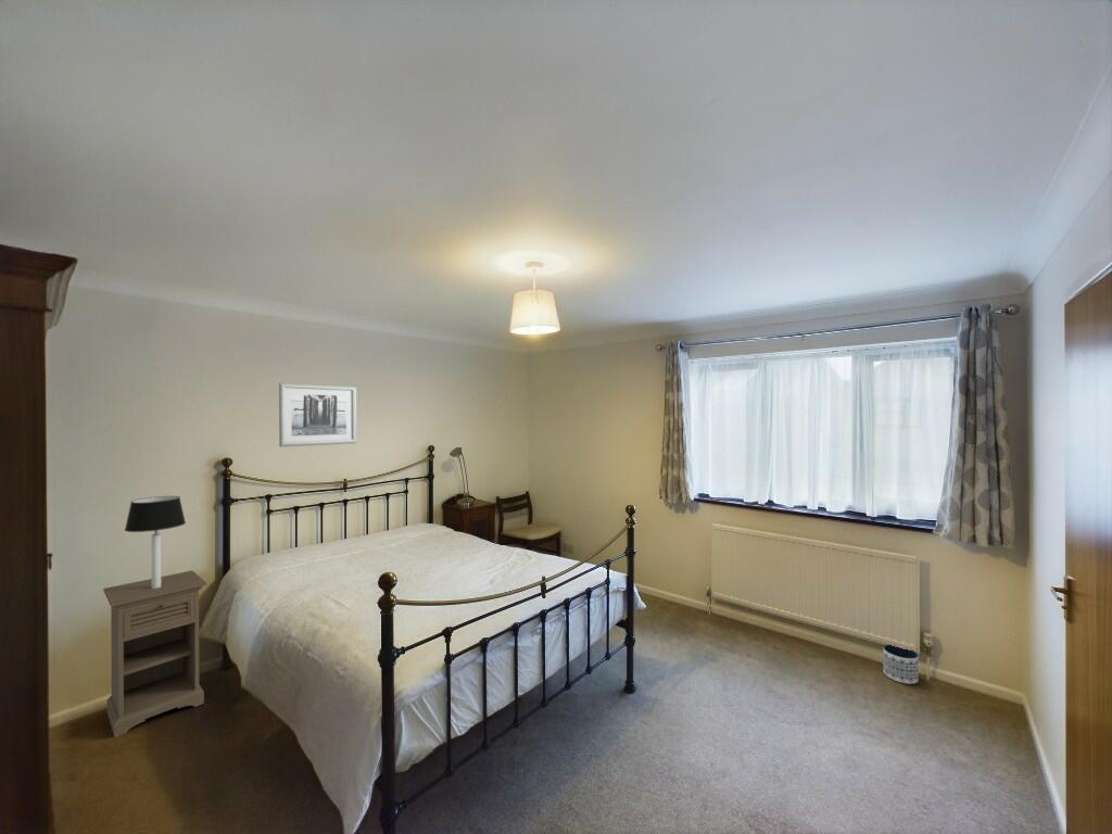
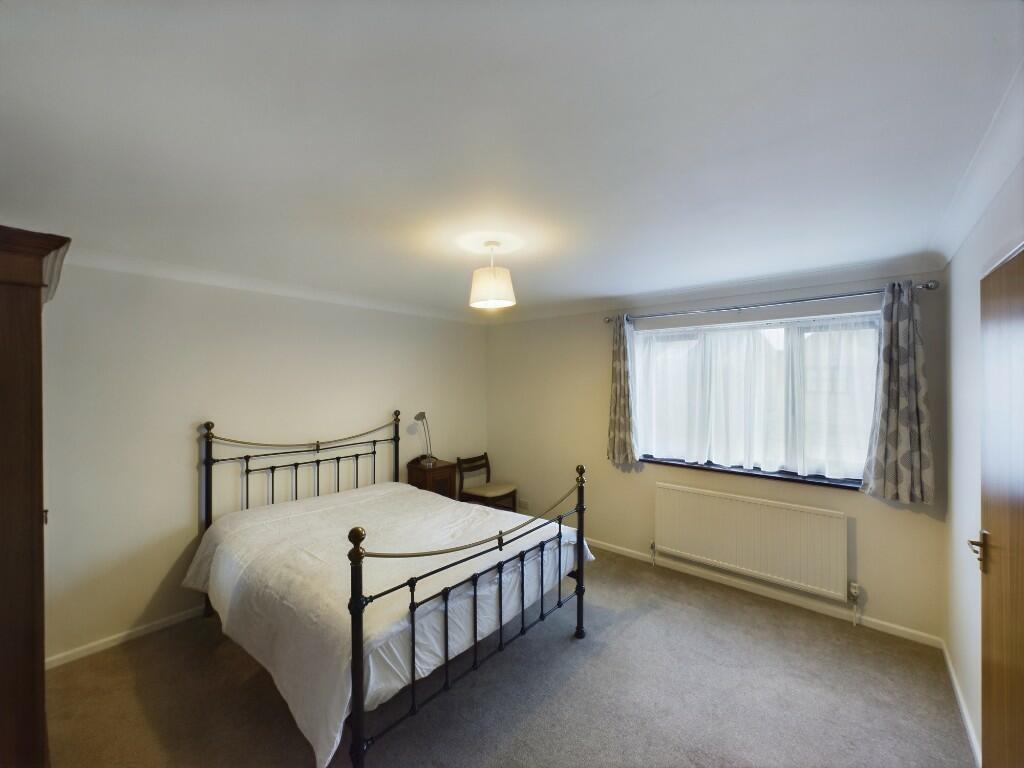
- planter (900, 664)
- nightstand (155, 646)
- wall art (319, 415)
- table lamp (155, 542)
